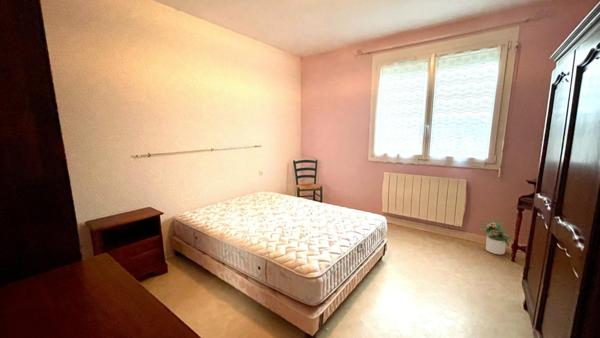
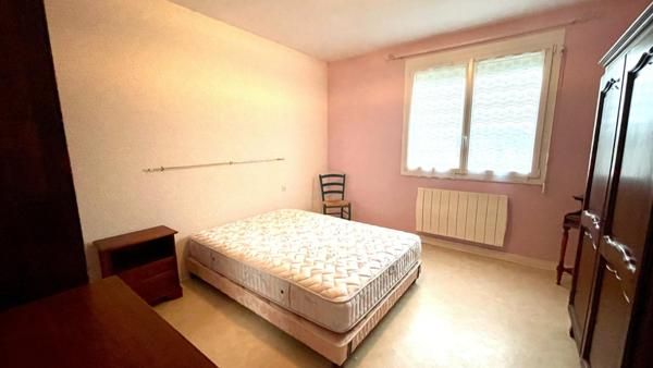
- potted plant (494, 237)
